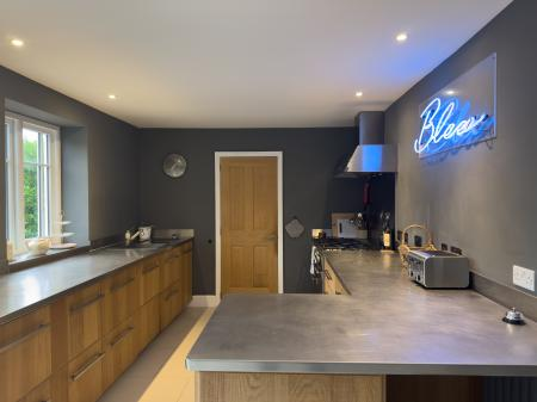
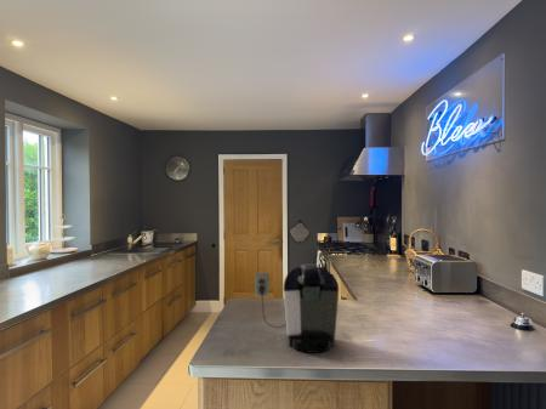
+ coffee maker (295, 302)
